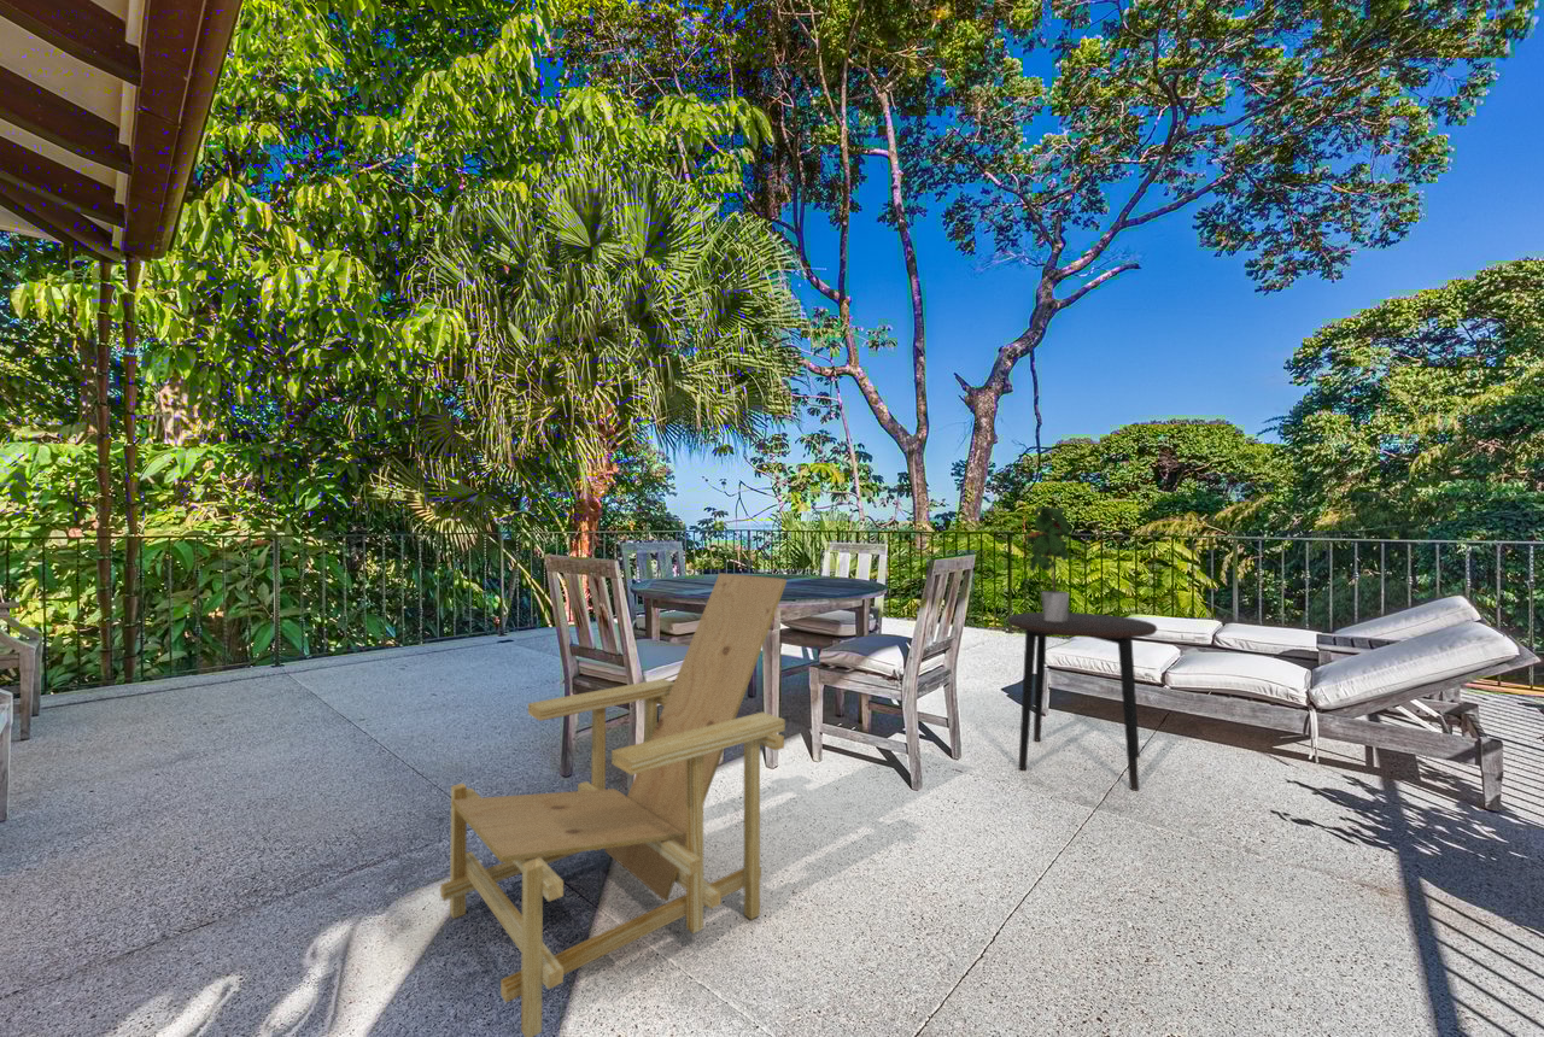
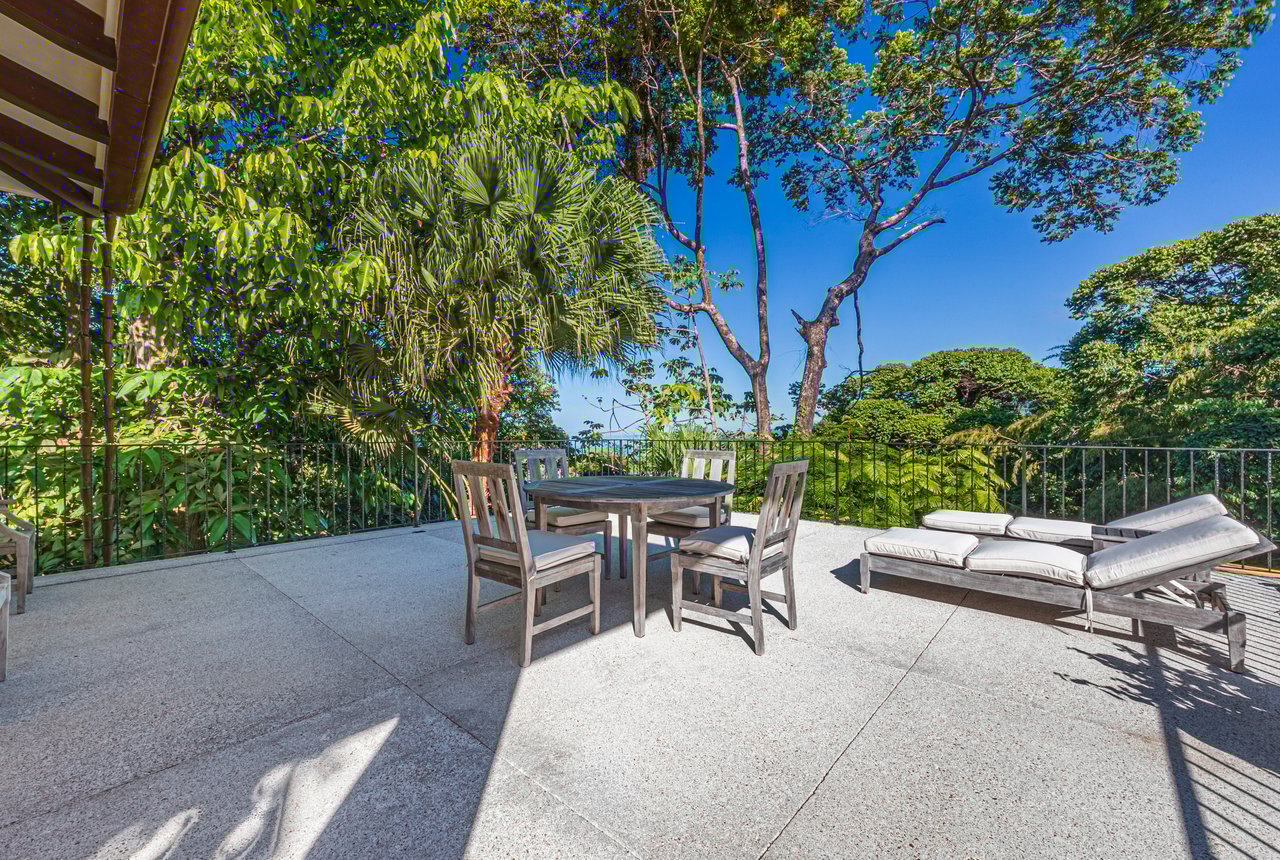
- potted plant (1051, 561)
- lounge chair (634, 744)
- side table (1042, 691)
